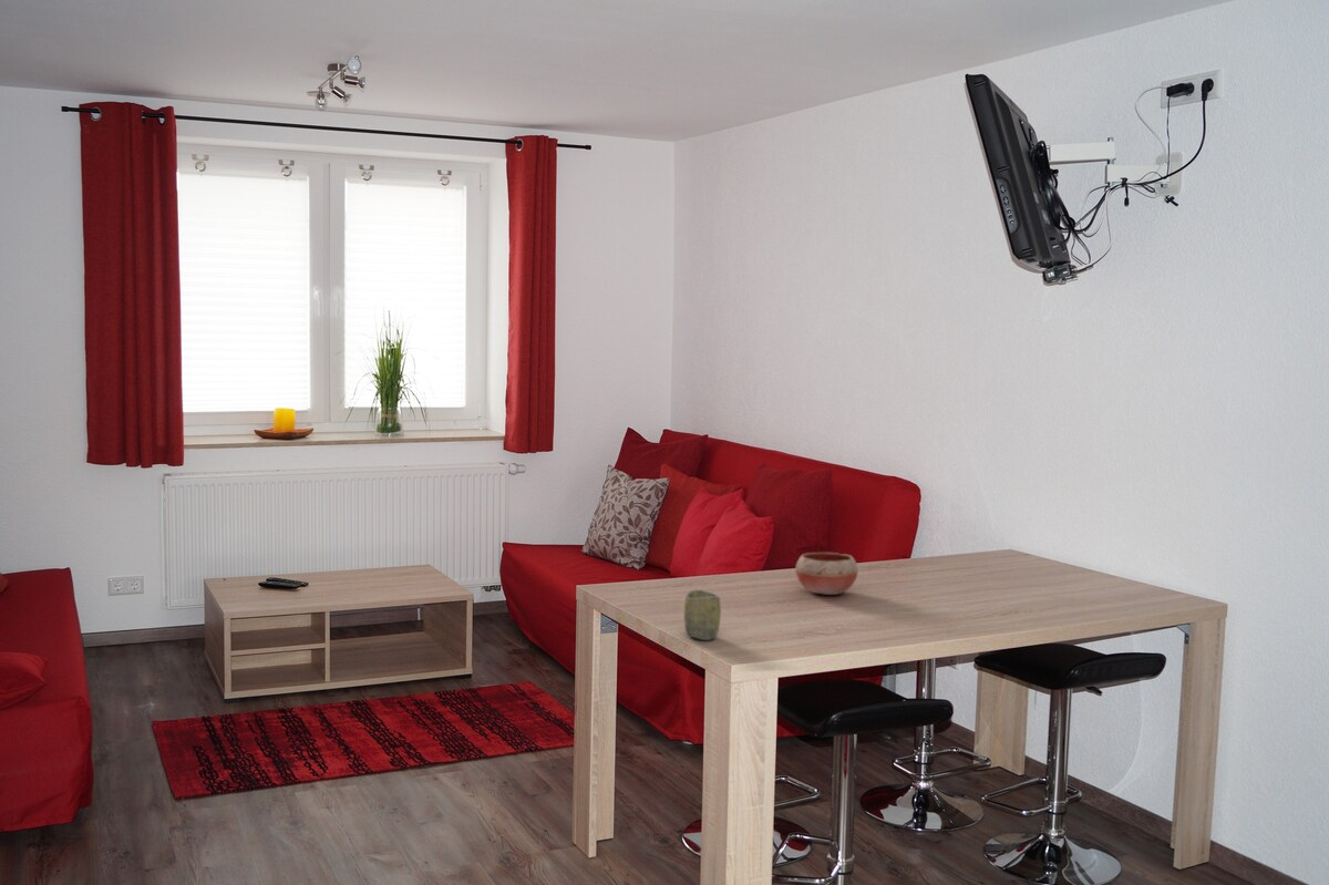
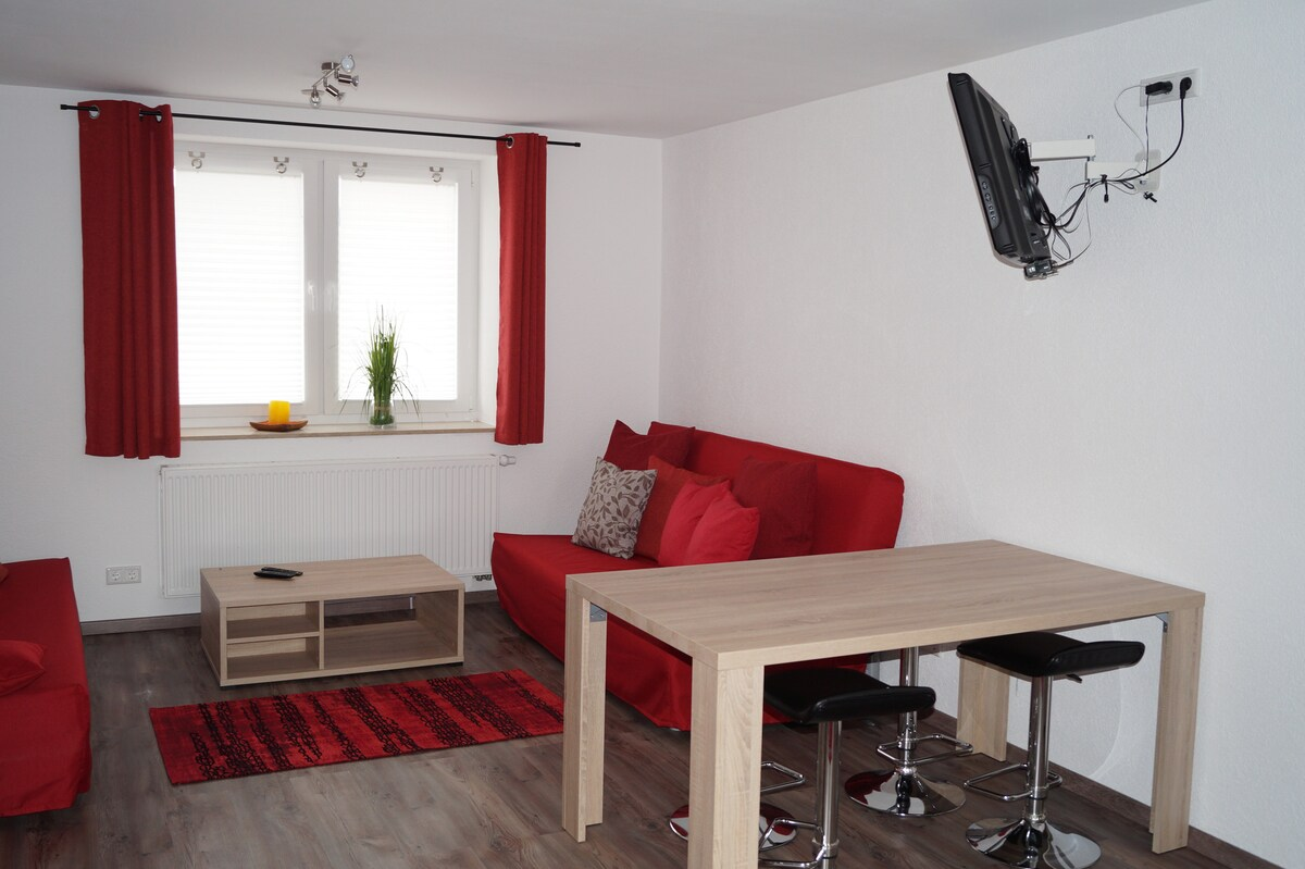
- bowl (826, 574)
- cup (702, 615)
